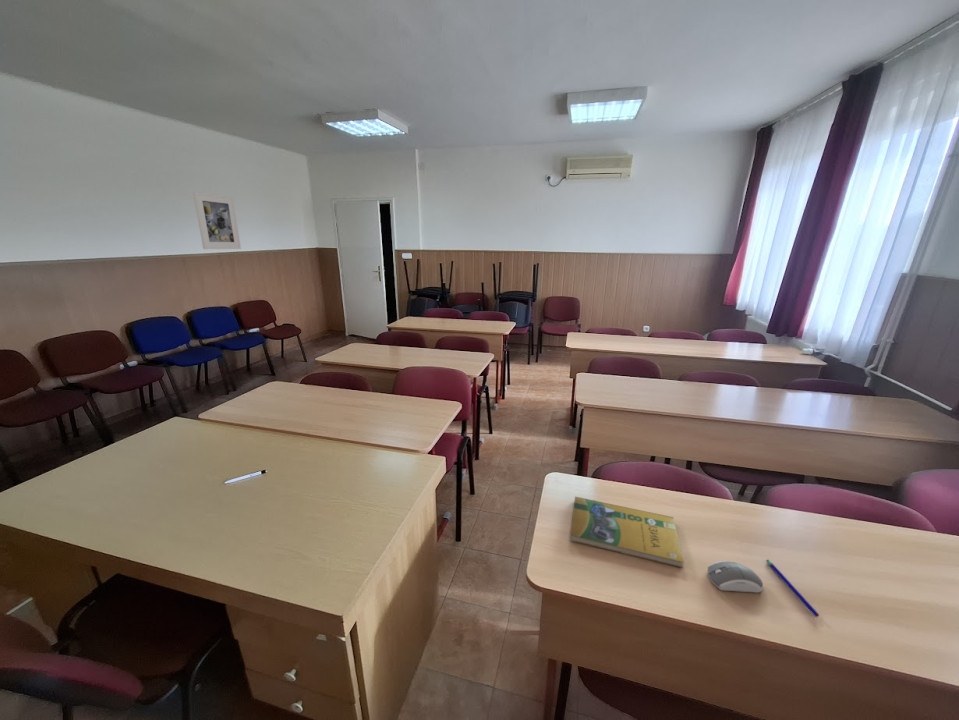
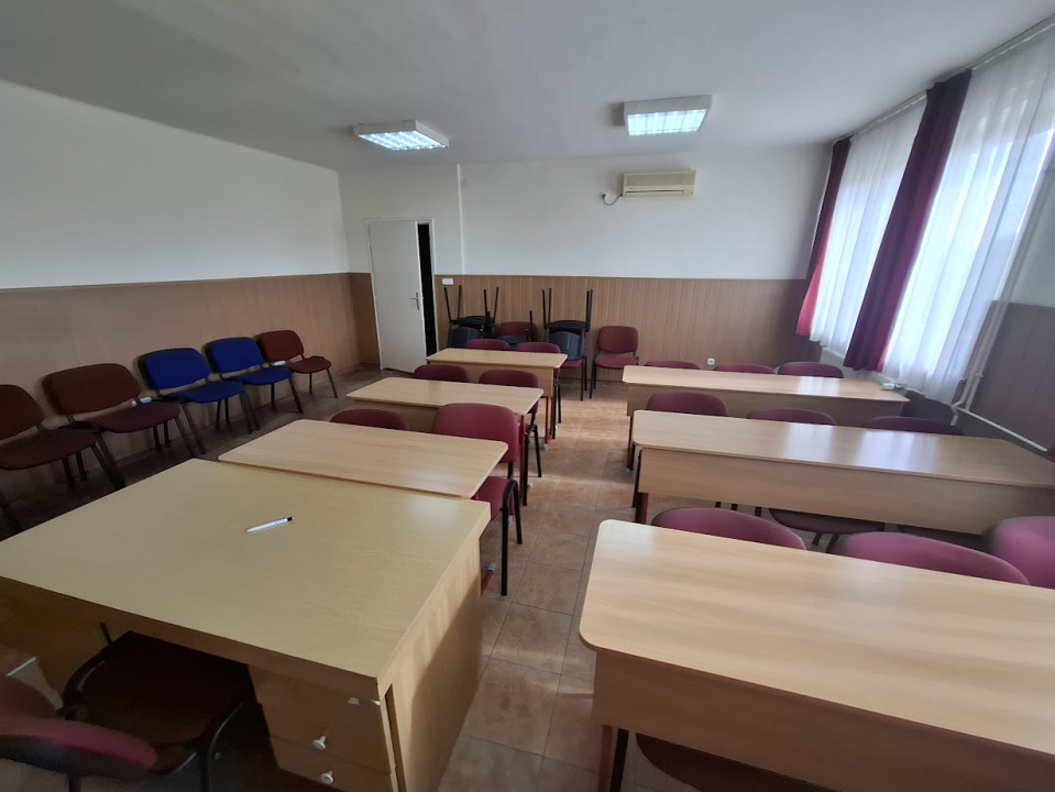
- booklet (623, 528)
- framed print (218, 222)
- computer mouse (736, 574)
- pen (790, 585)
